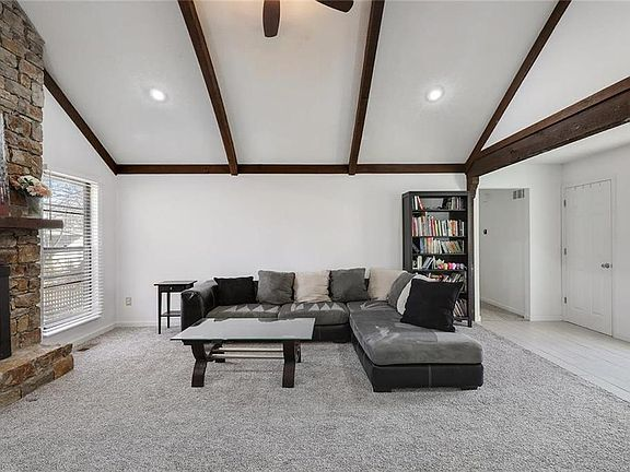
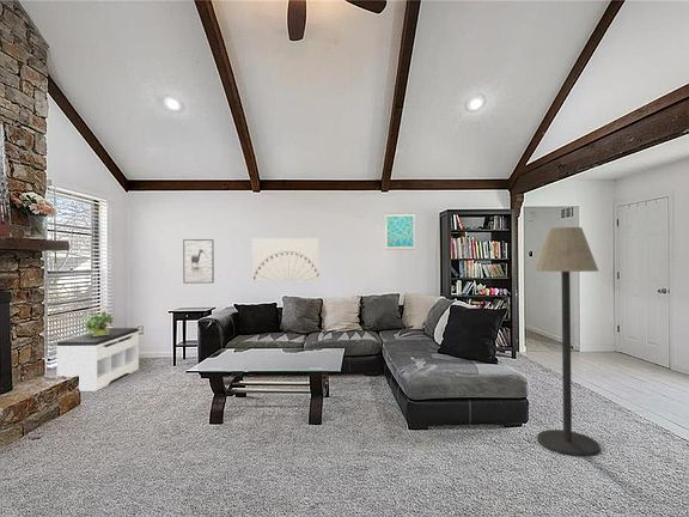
+ wall art (286, 260)
+ bench (102, 355)
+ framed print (199, 261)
+ potted plant (97, 321)
+ floor lamp (566, 335)
+ wall art (400, 231)
